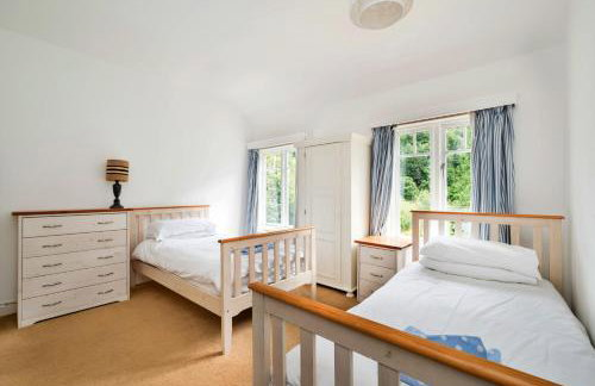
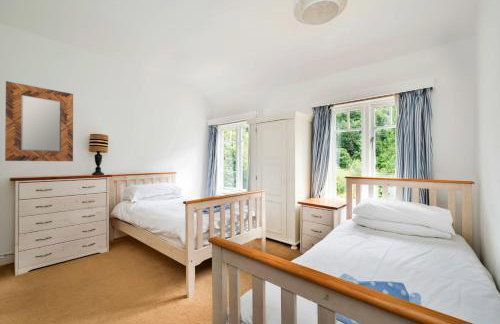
+ home mirror (41, 124)
